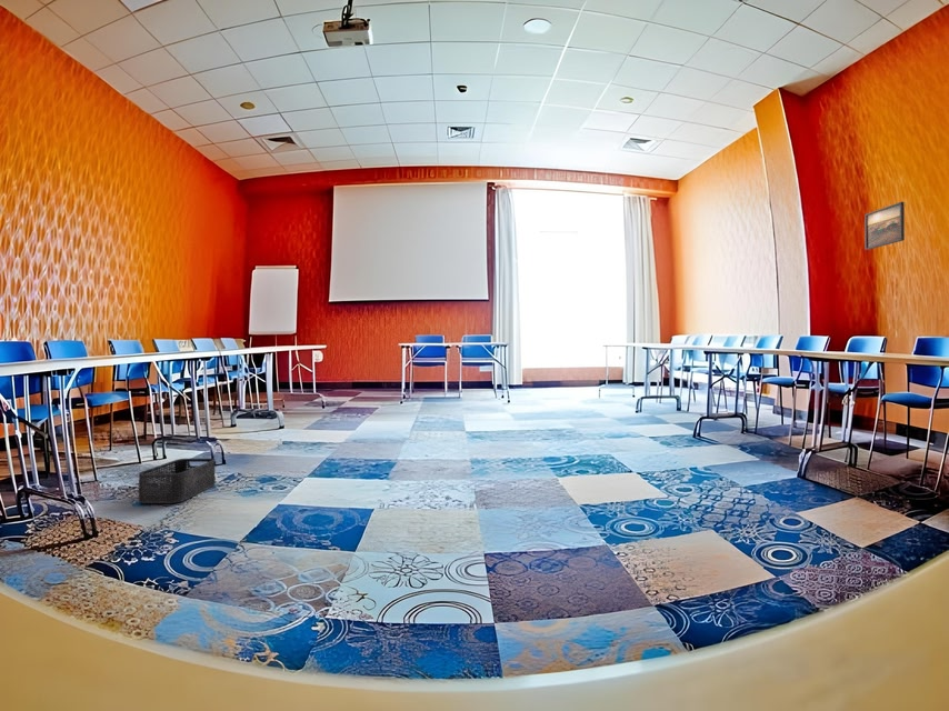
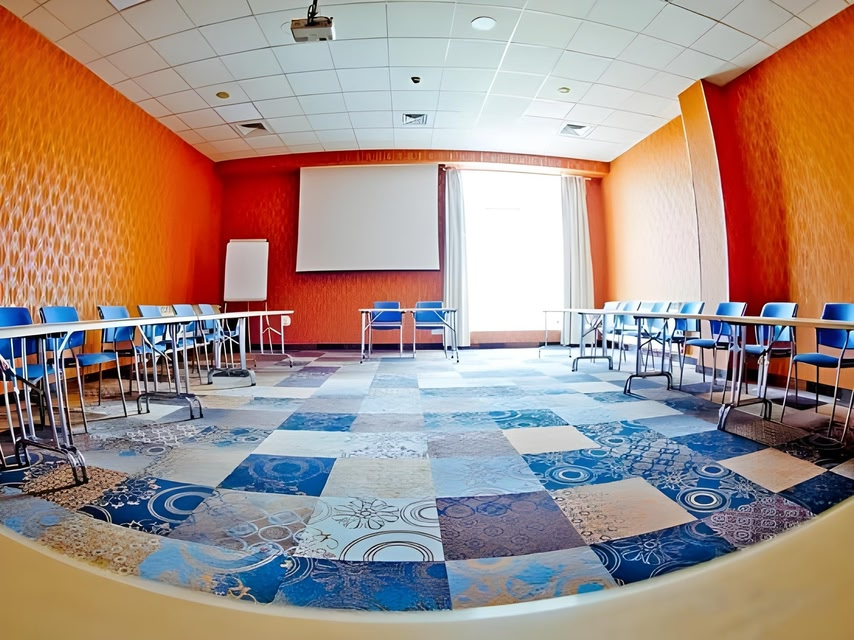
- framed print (883, 227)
- storage bin (179, 479)
